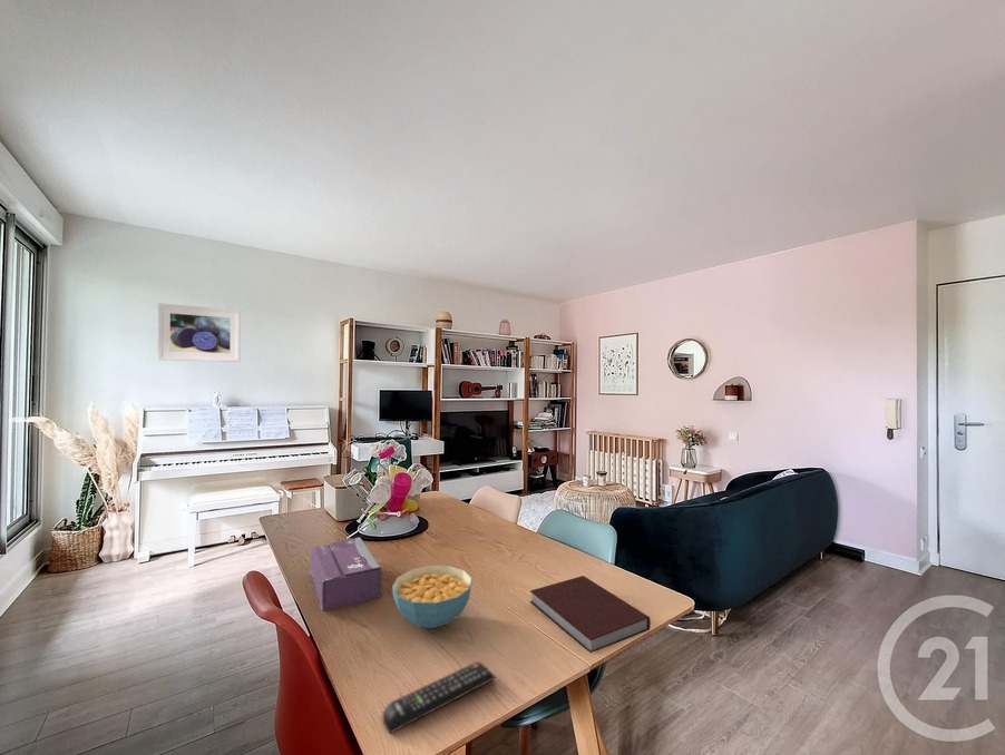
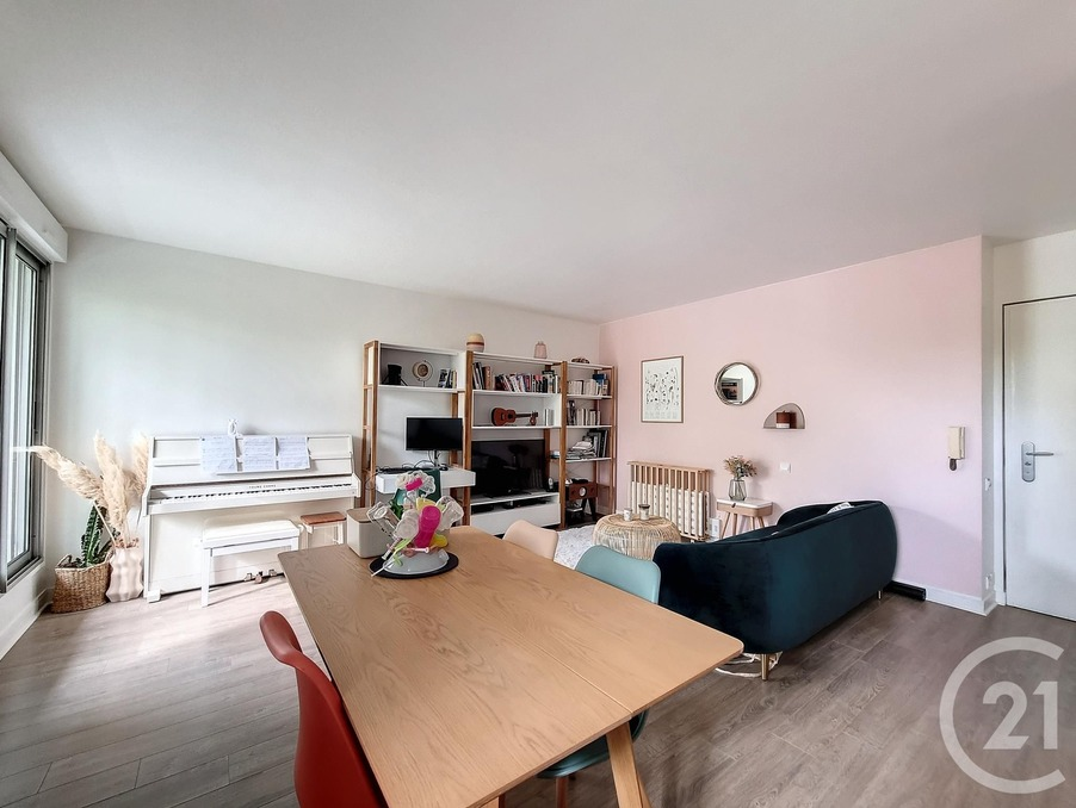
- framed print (201, 334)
- notebook (586, 608)
- cereal bowl (432, 601)
- remote control (442, 693)
- tissue box (343, 569)
